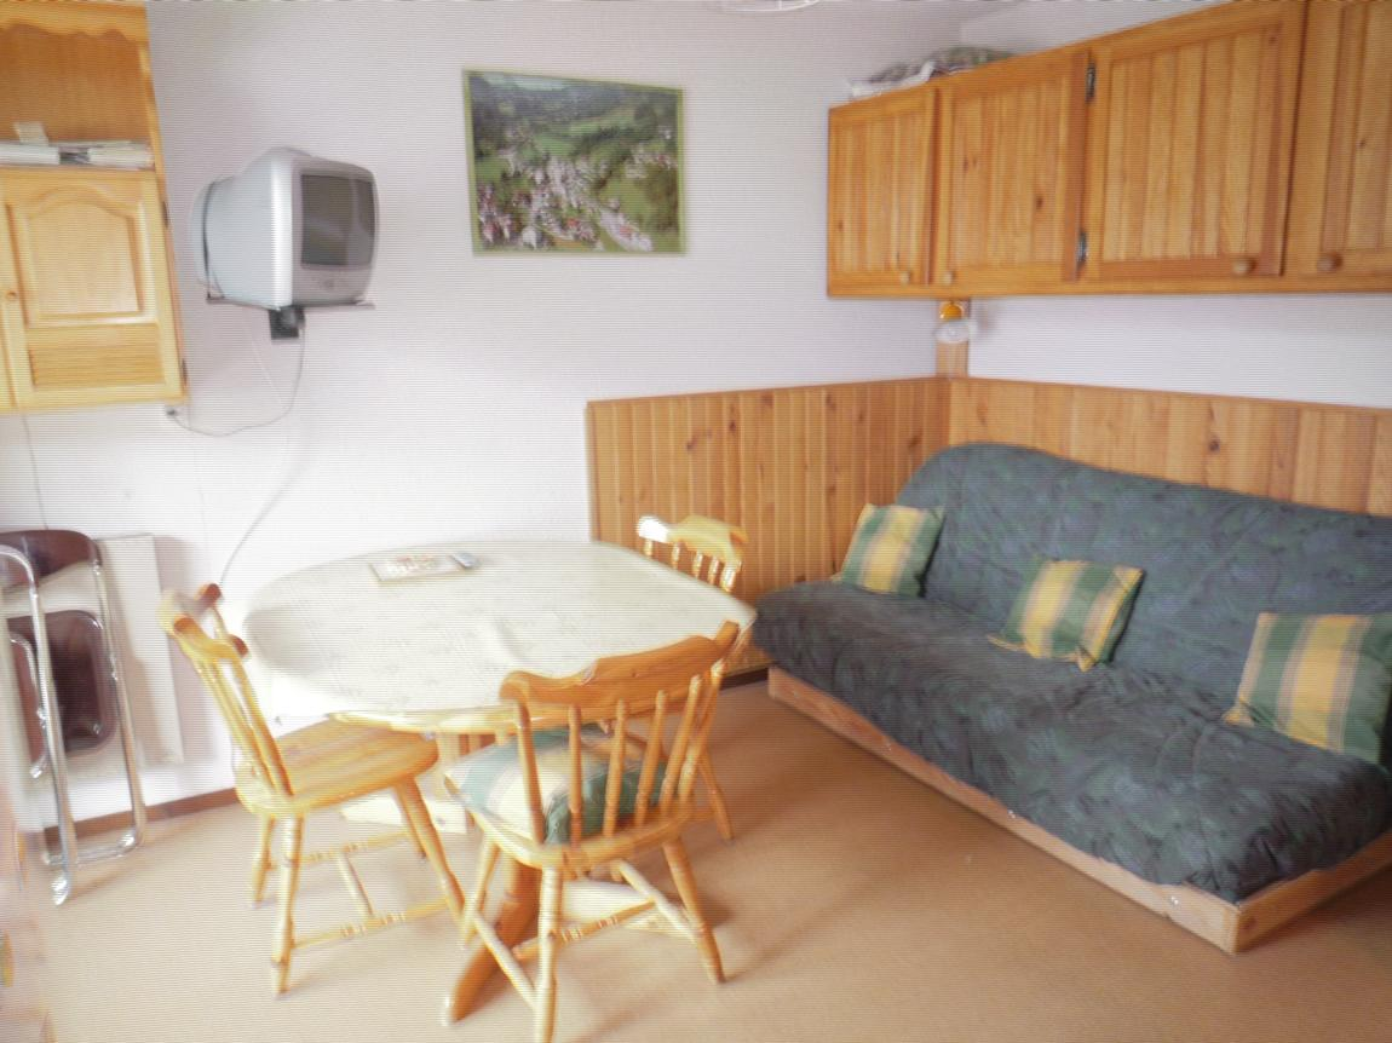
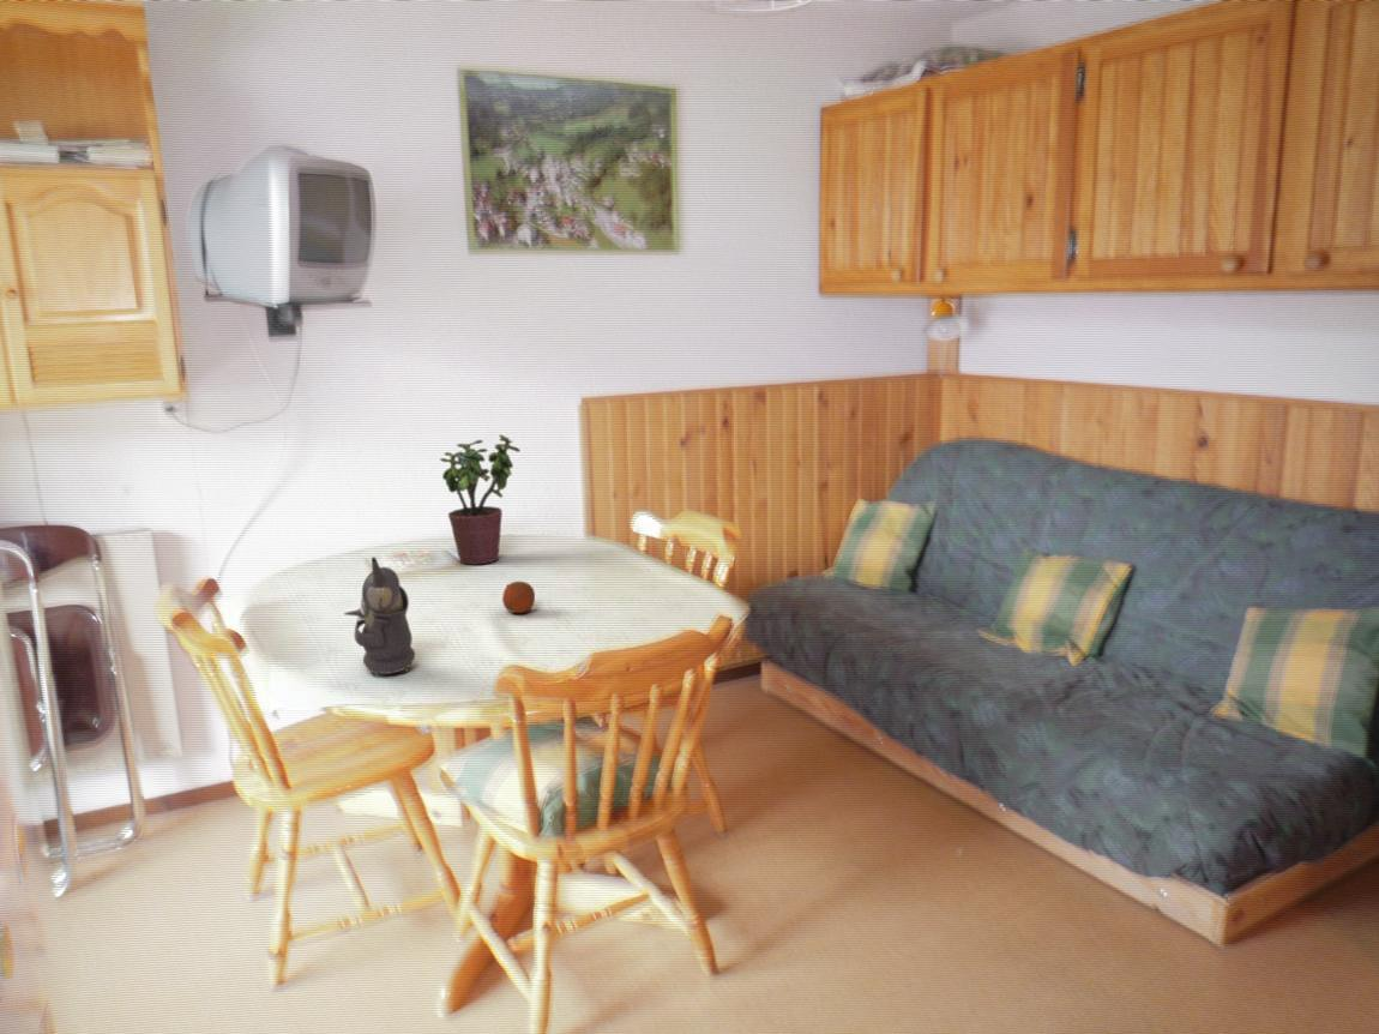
+ orange (518, 596)
+ teapot (378, 608)
+ potted plant (474, 499)
